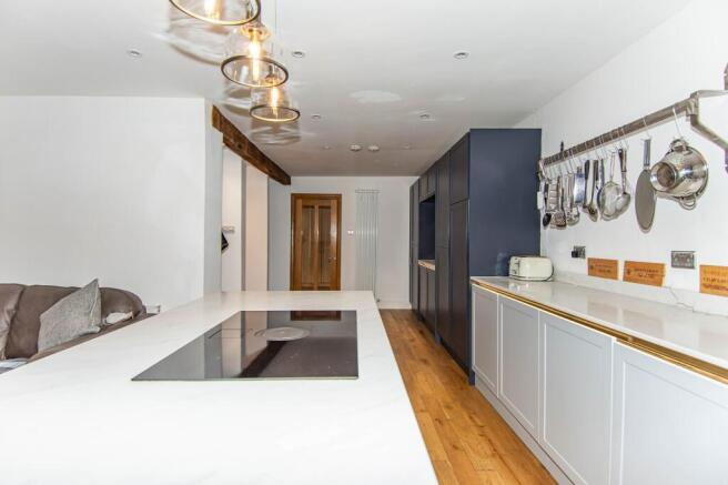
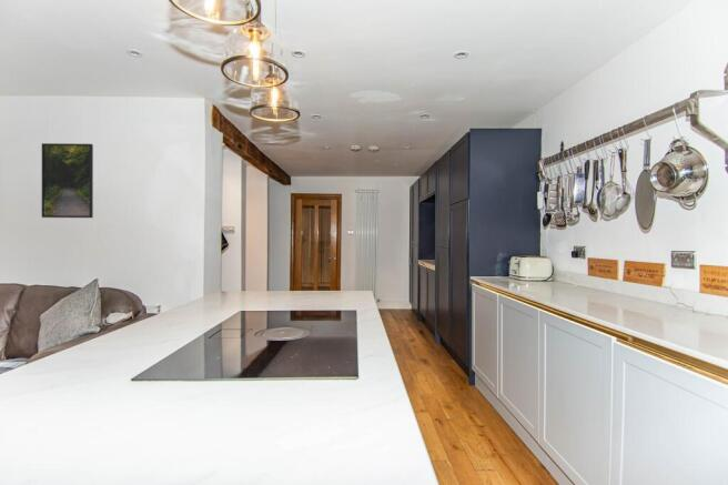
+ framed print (67, 180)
